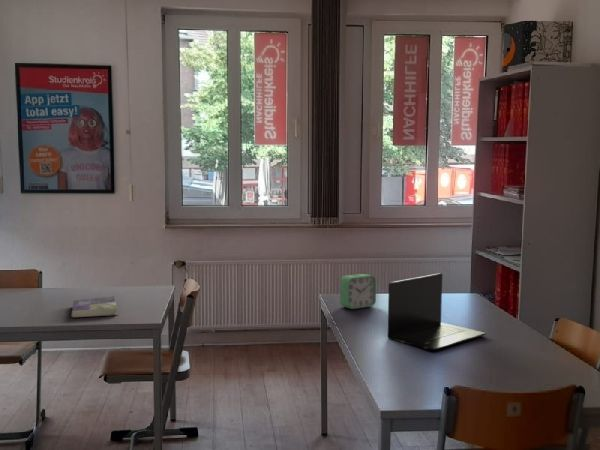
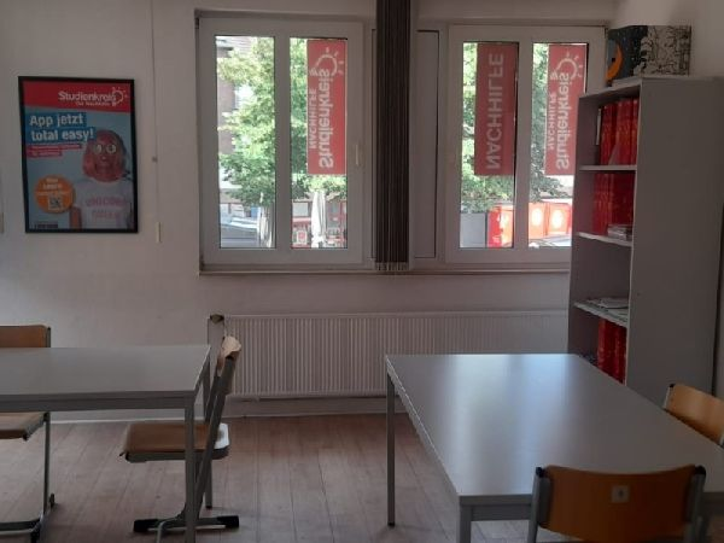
- book (94, 306)
- laptop (438, 309)
- alarm clock (357, 290)
